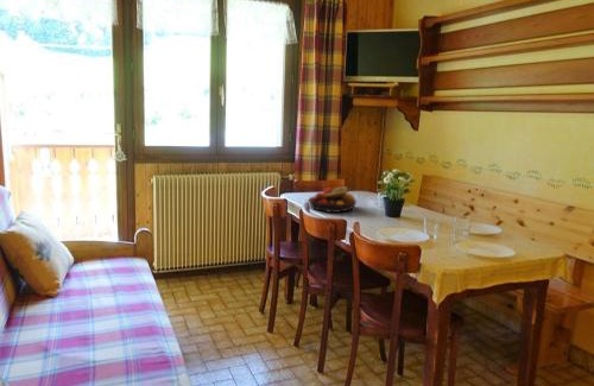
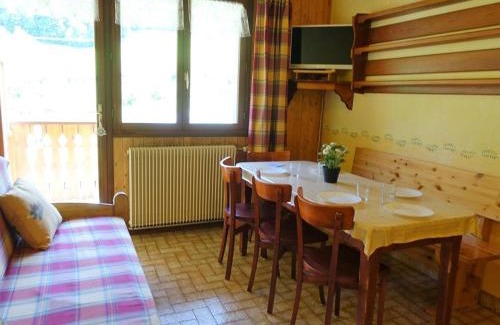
- fruit bowl (331, 197)
